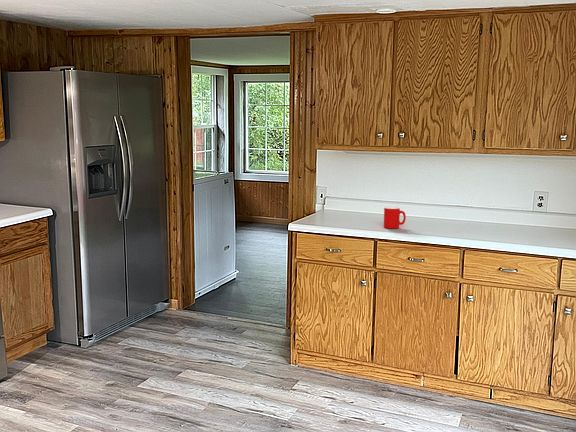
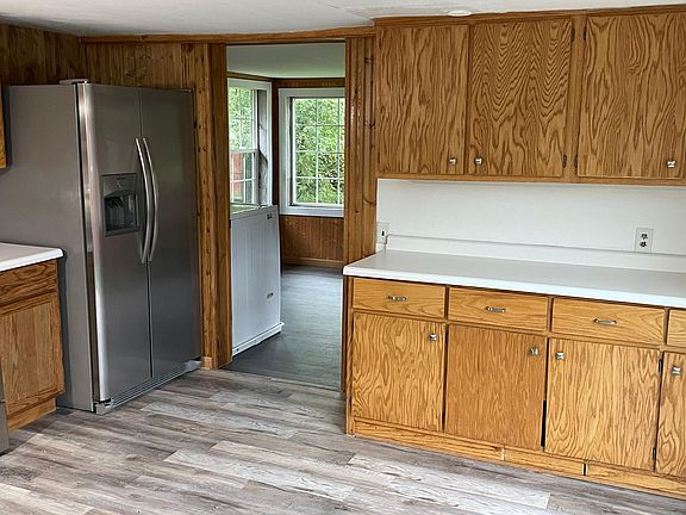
- cup (394, 217)
